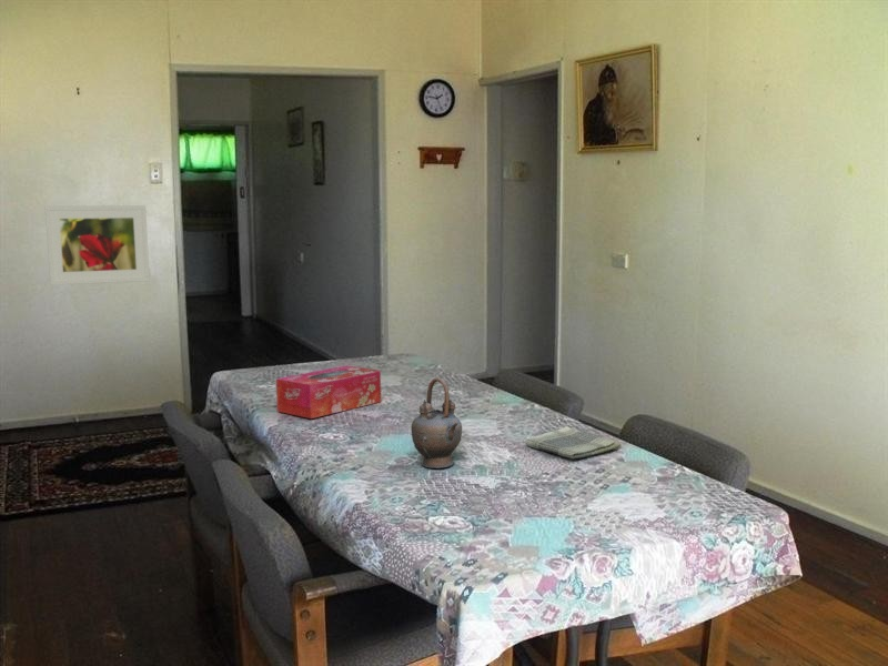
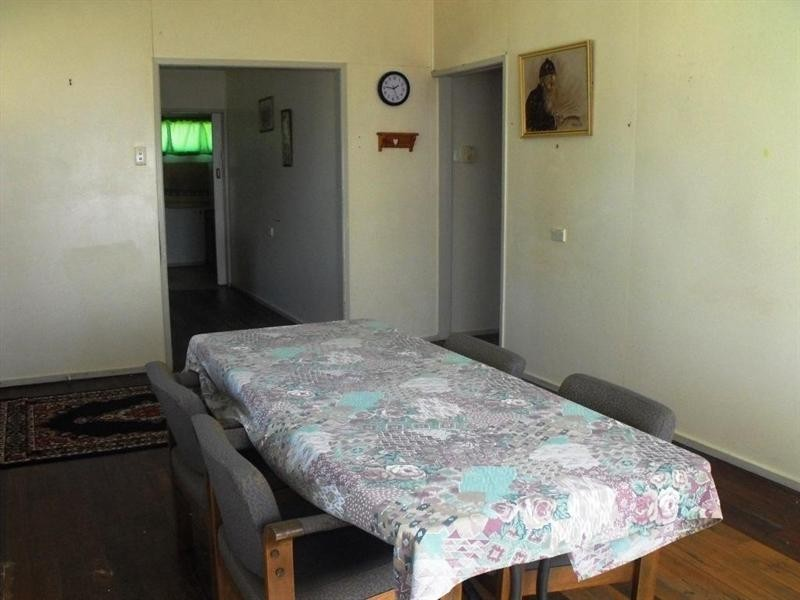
- dish towel (573, 441)
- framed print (98, 244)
- teapot (440, 423)
- tissue box (330, 390)
